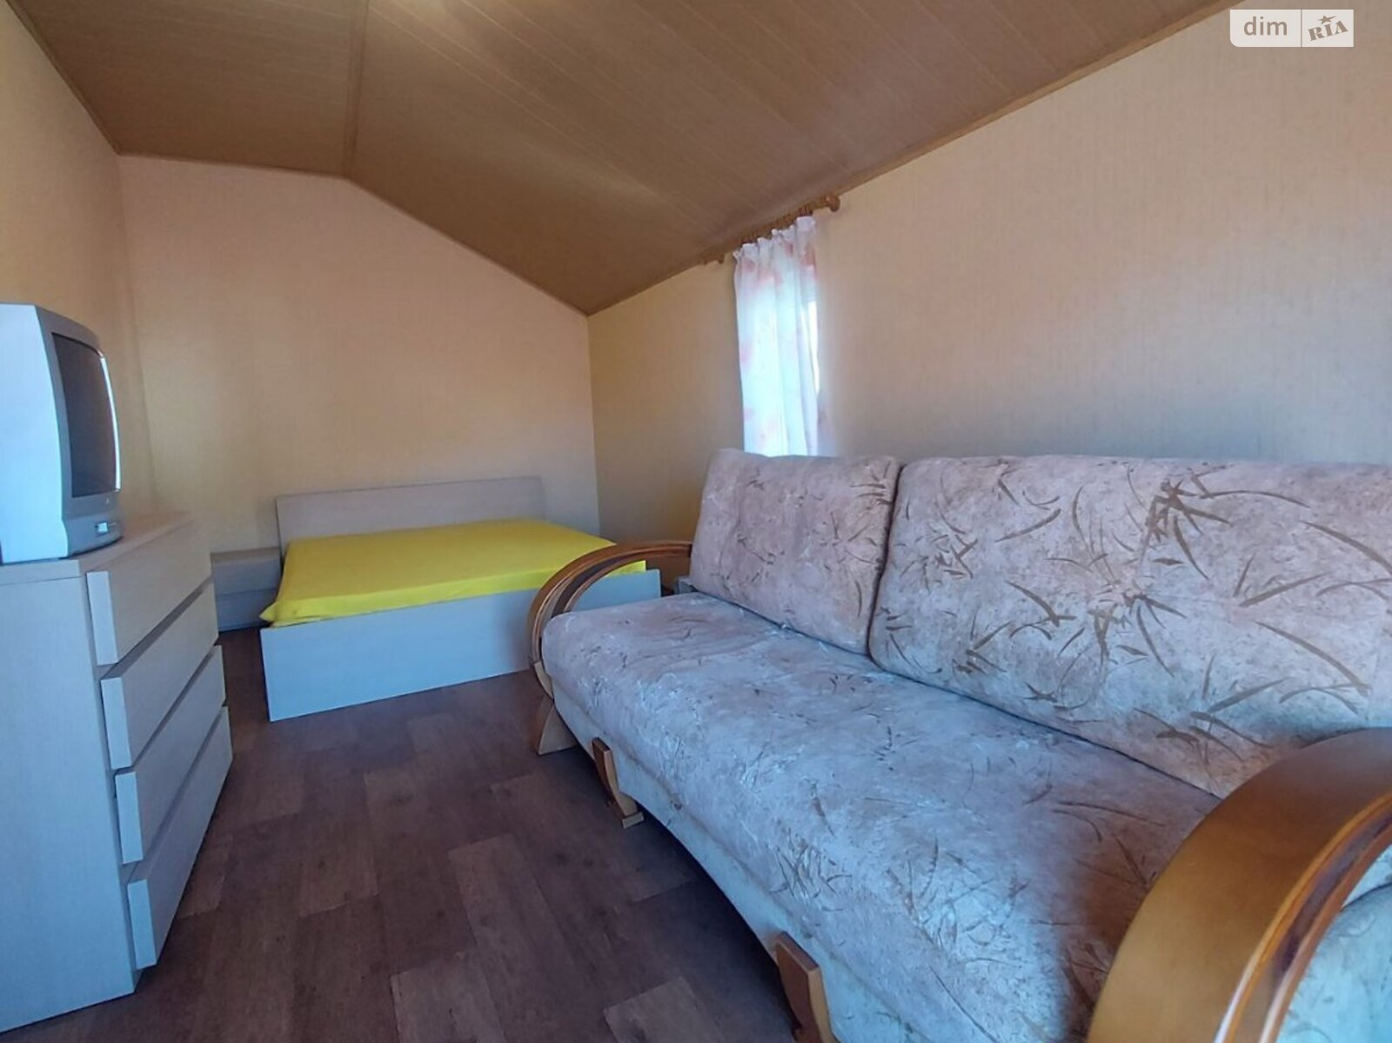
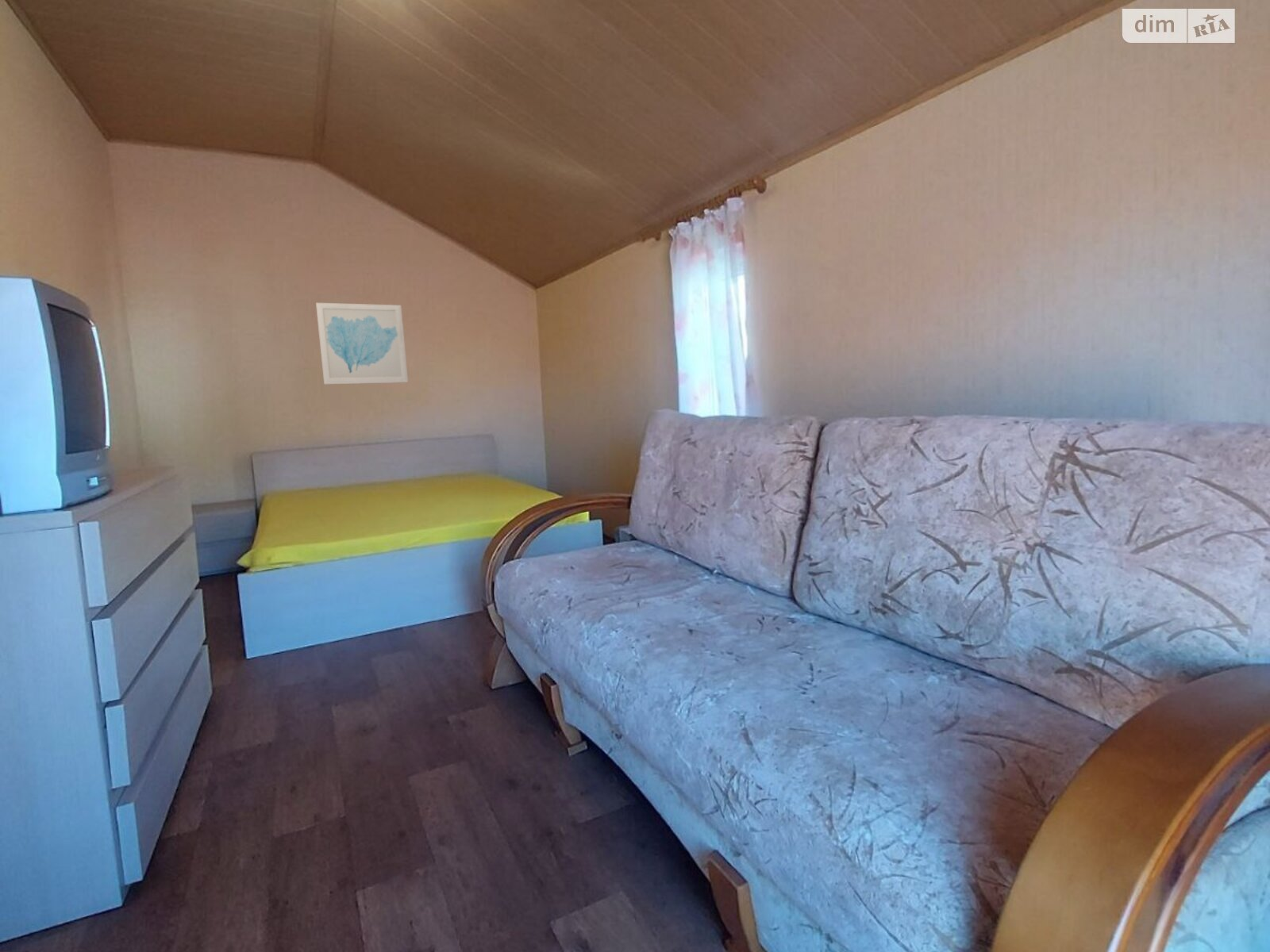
+ wall art (363, 344)
